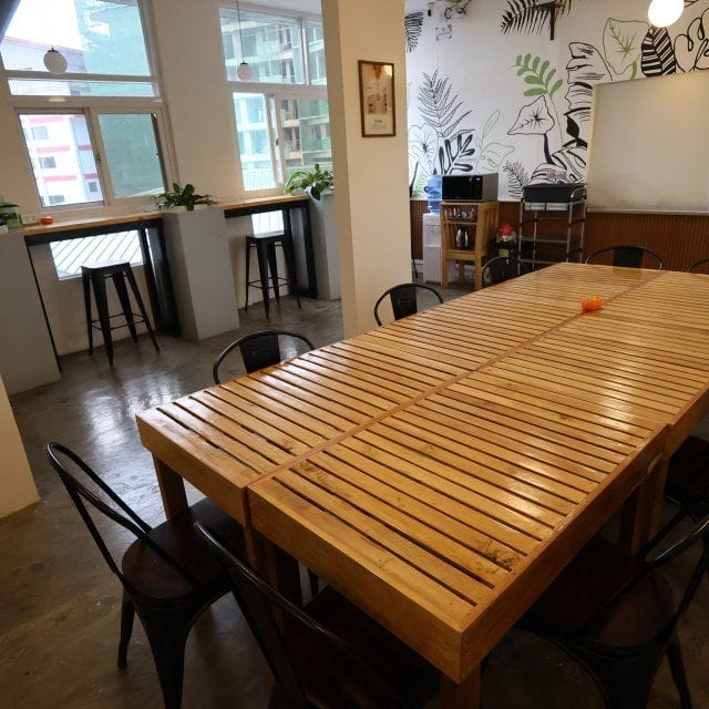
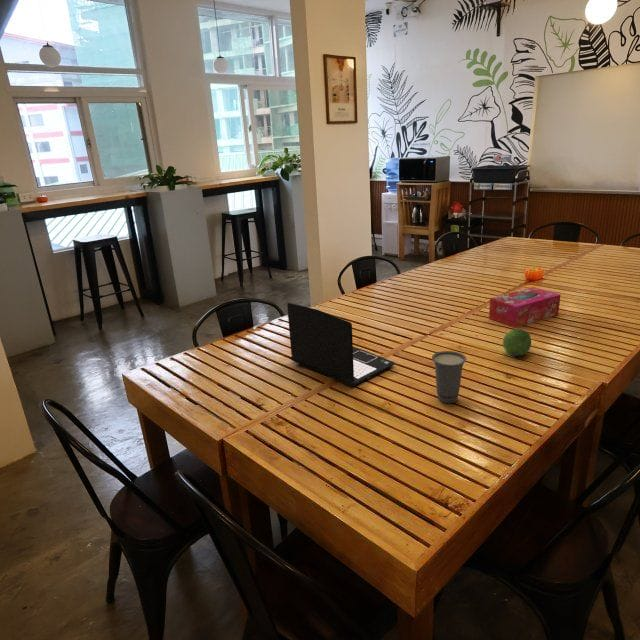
+ laptop (341, 333)
+ fruit (518, 341)
+ cup (448, 378)
+ tissue box (524, 306)
